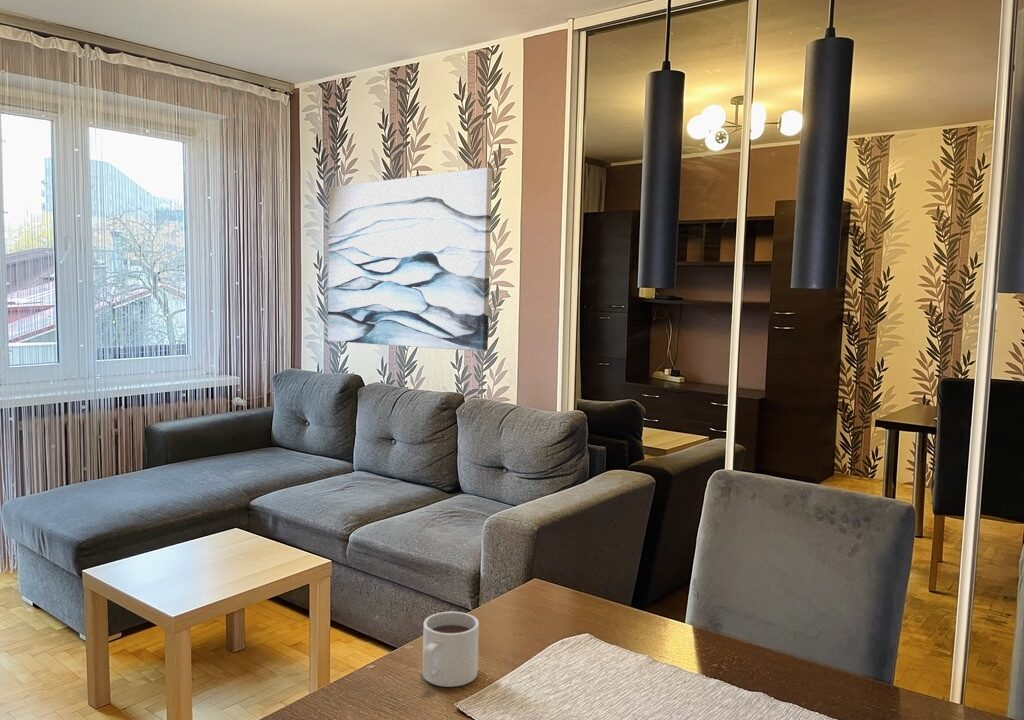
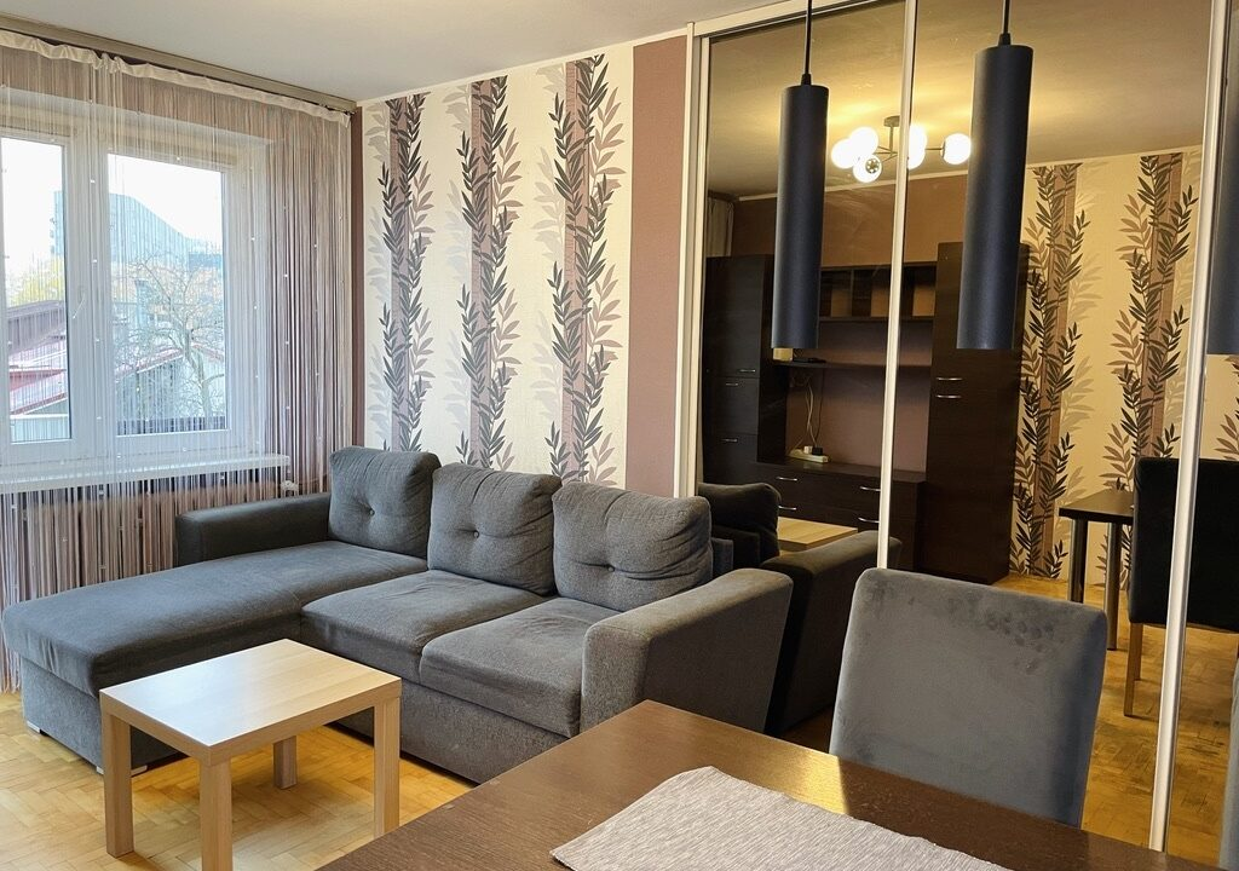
- mug (450, 650)
- wall art (402, 262)
